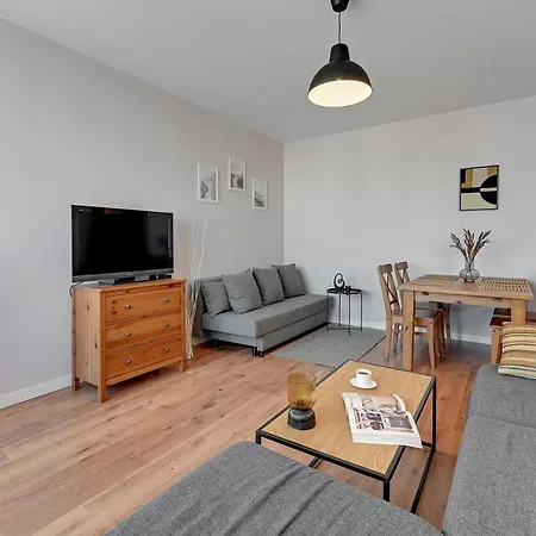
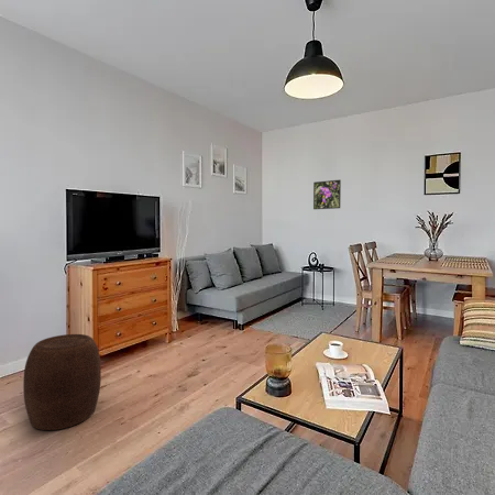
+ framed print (327, 195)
+ stool (64, 377)
